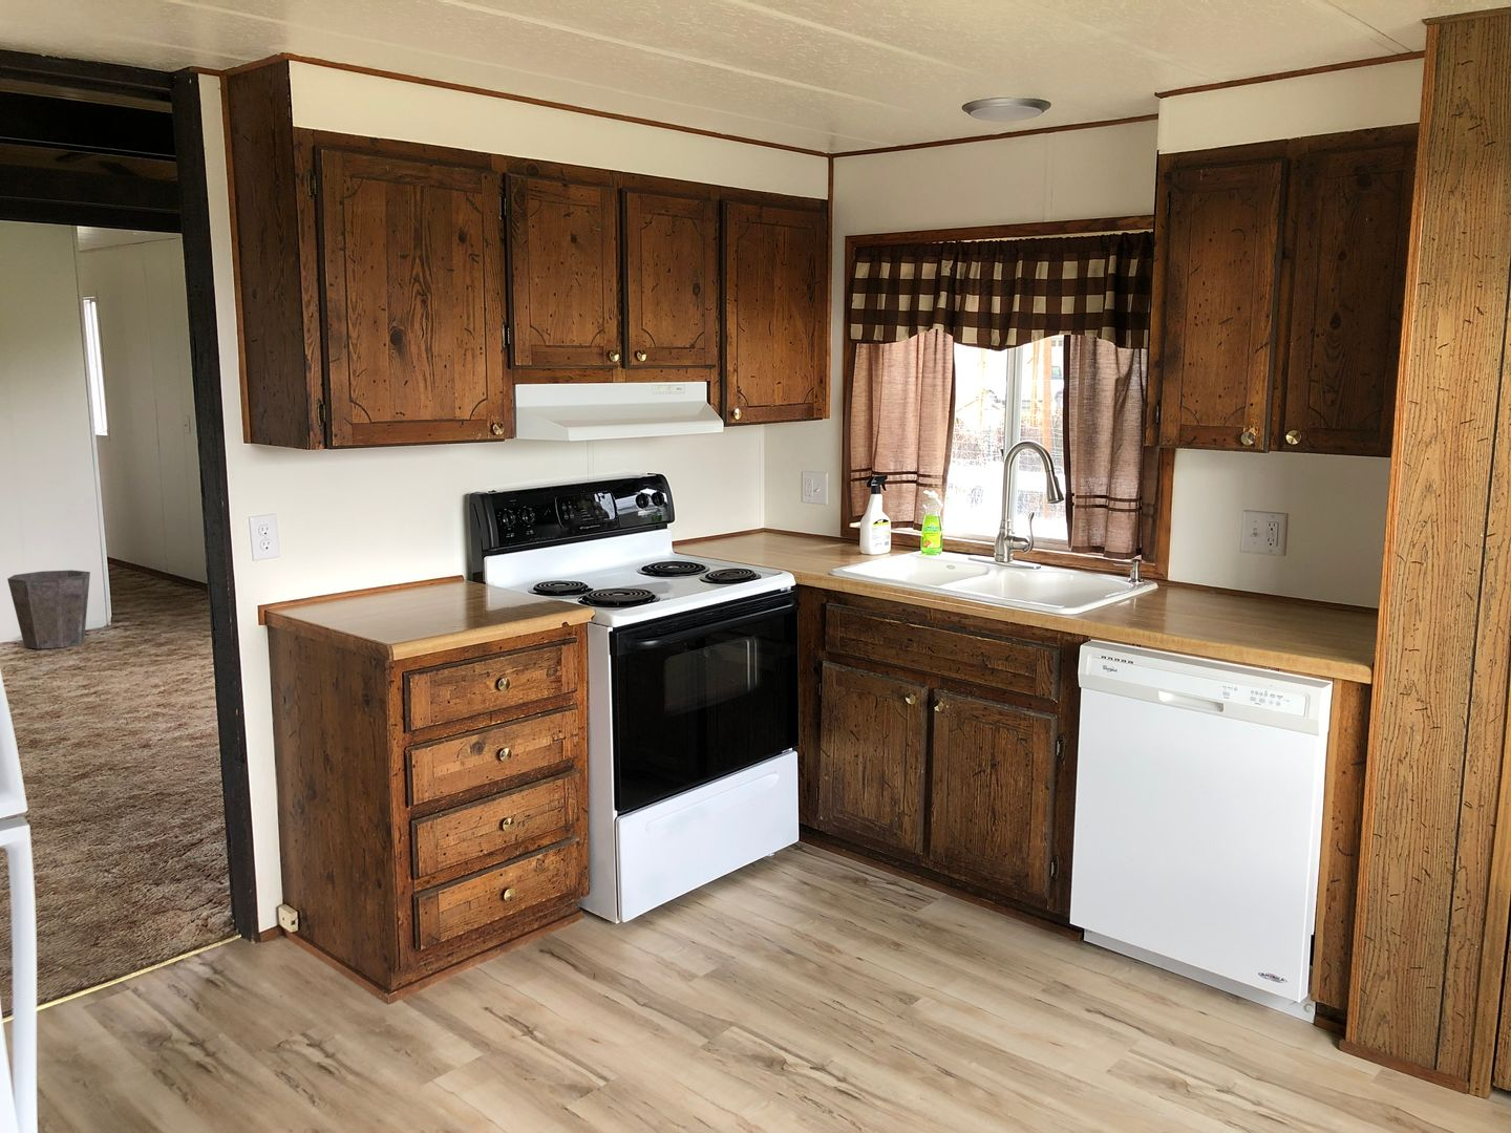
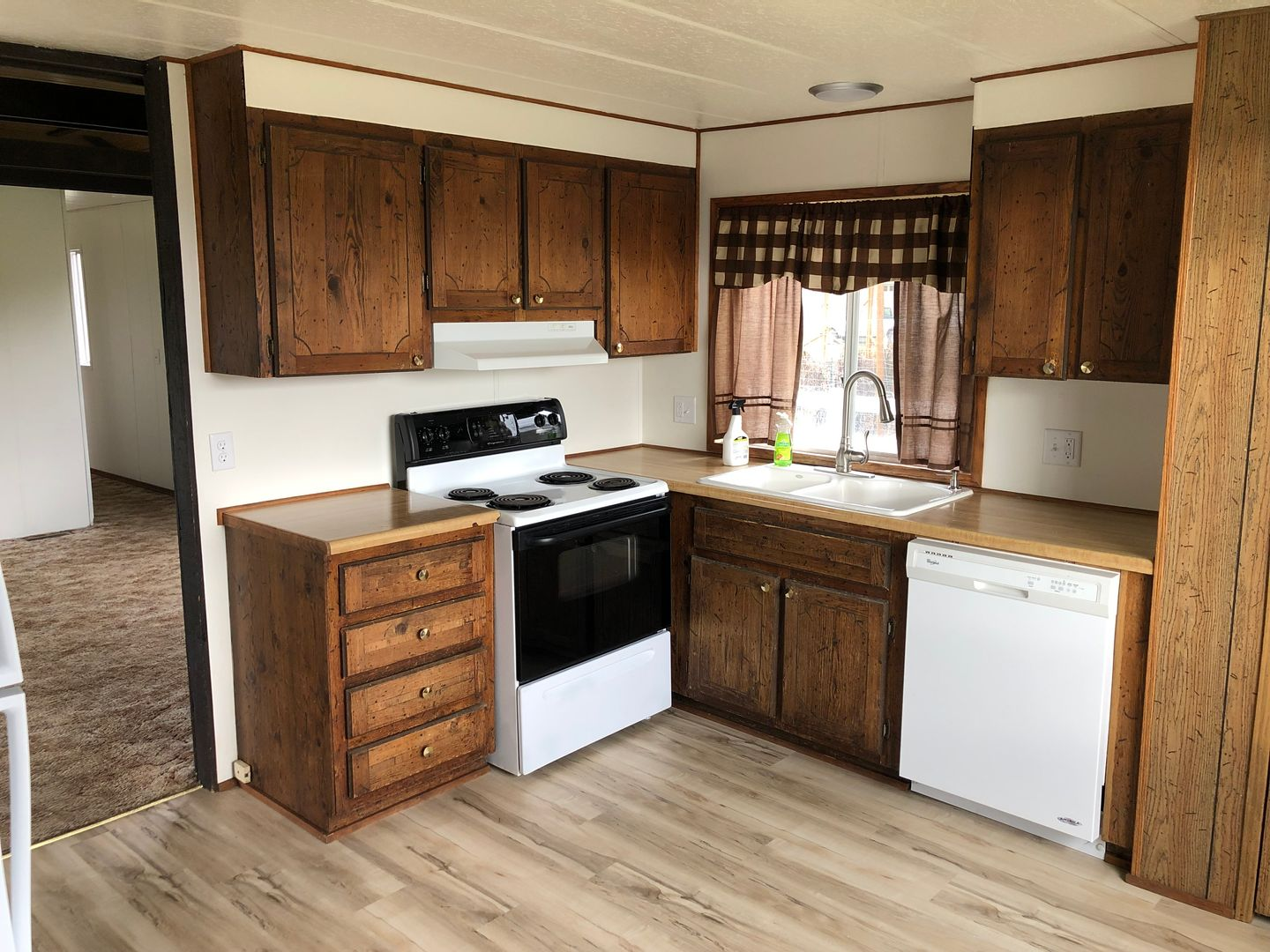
- waste bin (51, 608)
